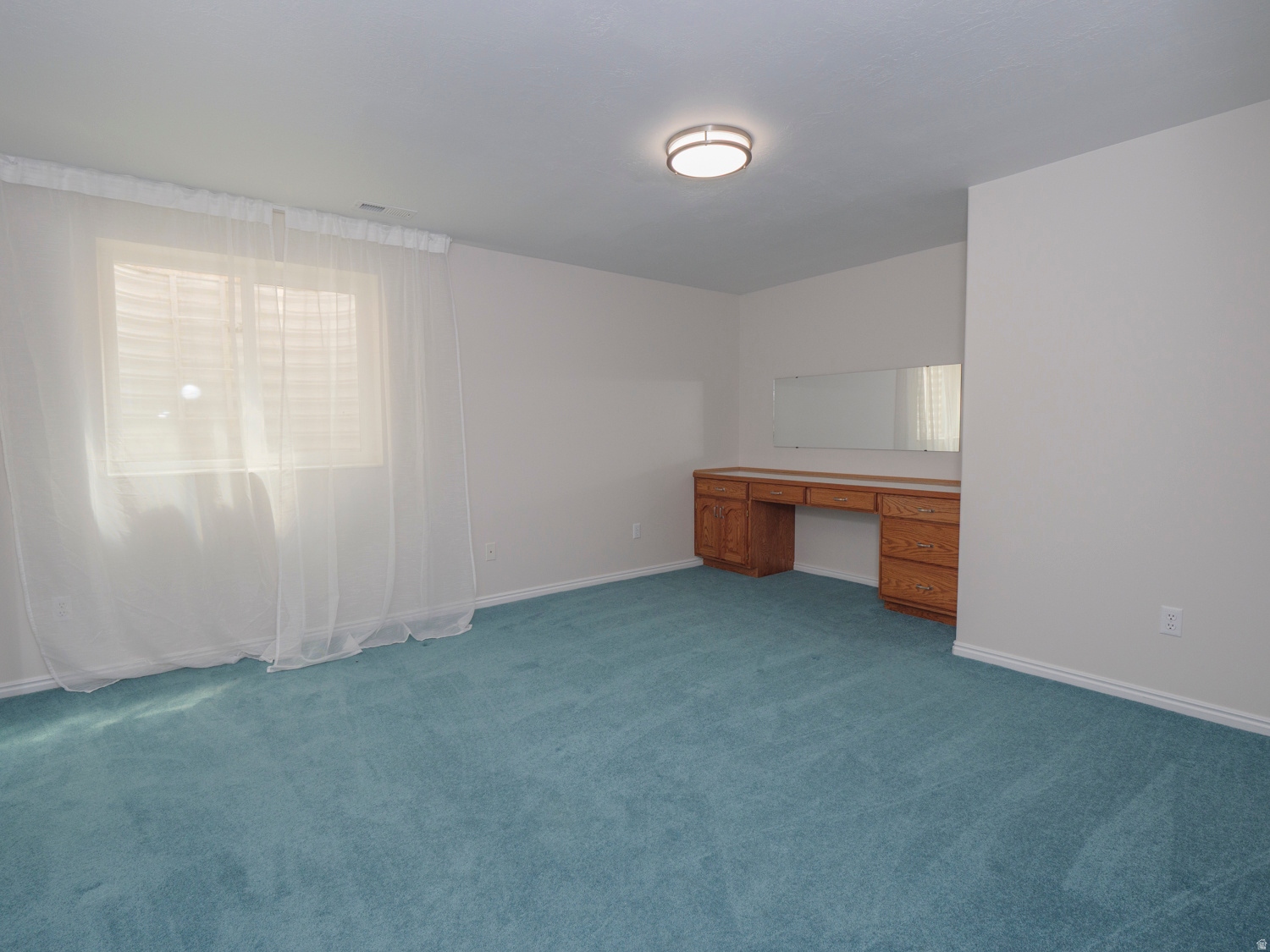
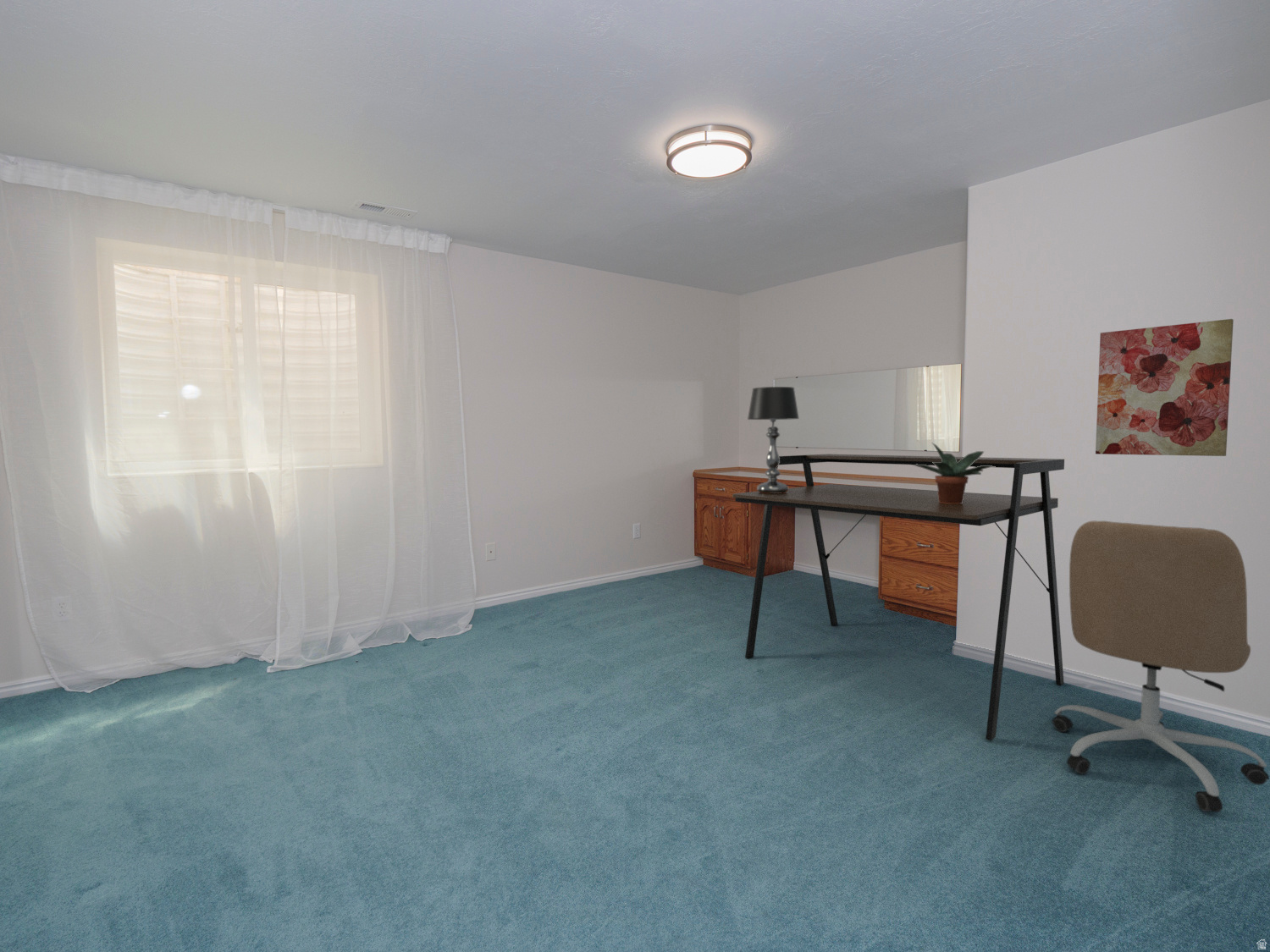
+ table lamp (772, 440)
+ wall art (1159, 391)
+ desk (896, 517)
+ potted plant (952, 471)
+ office chair (1153, 641)
